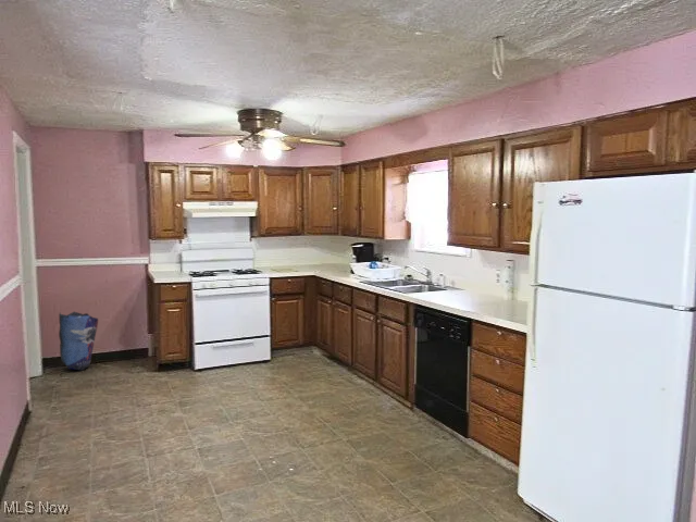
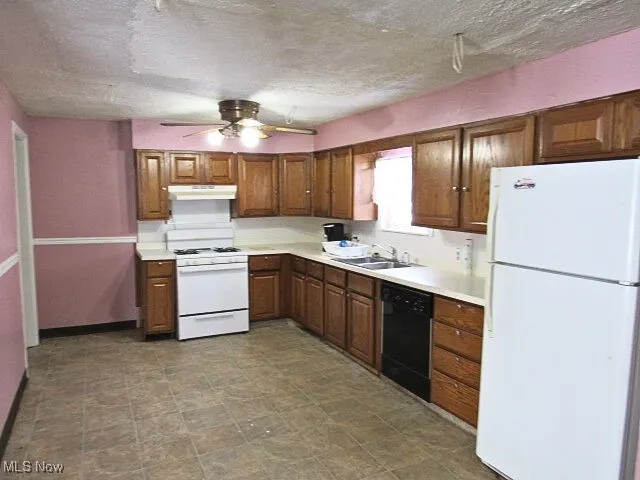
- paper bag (79, 339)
